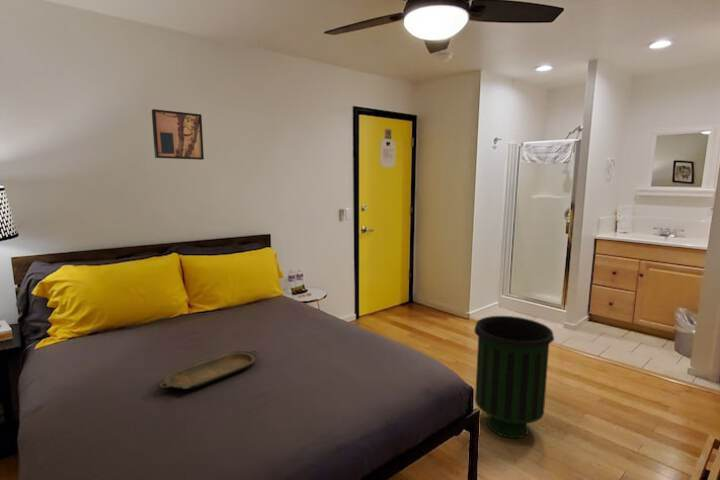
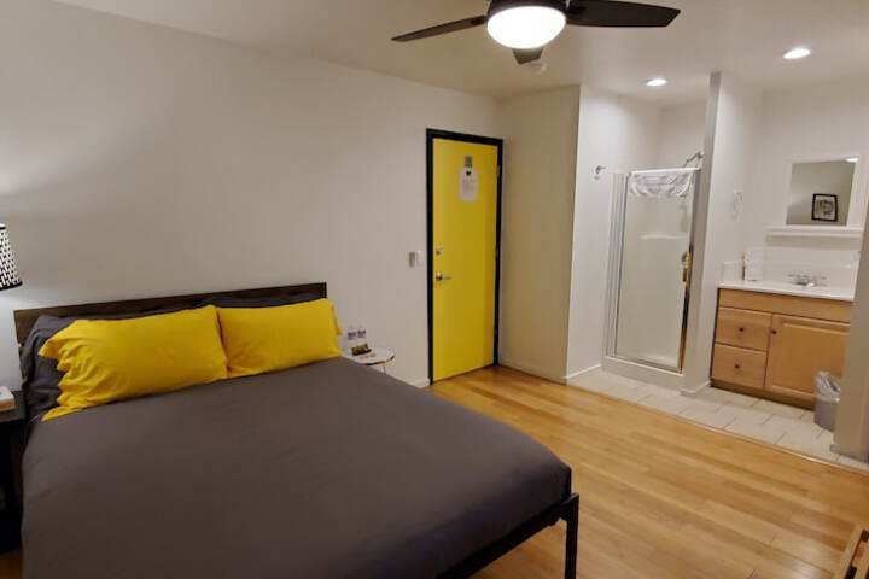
- wall art (178, 135)
- serving tray (213, 369)
- trash can (510, 377)
